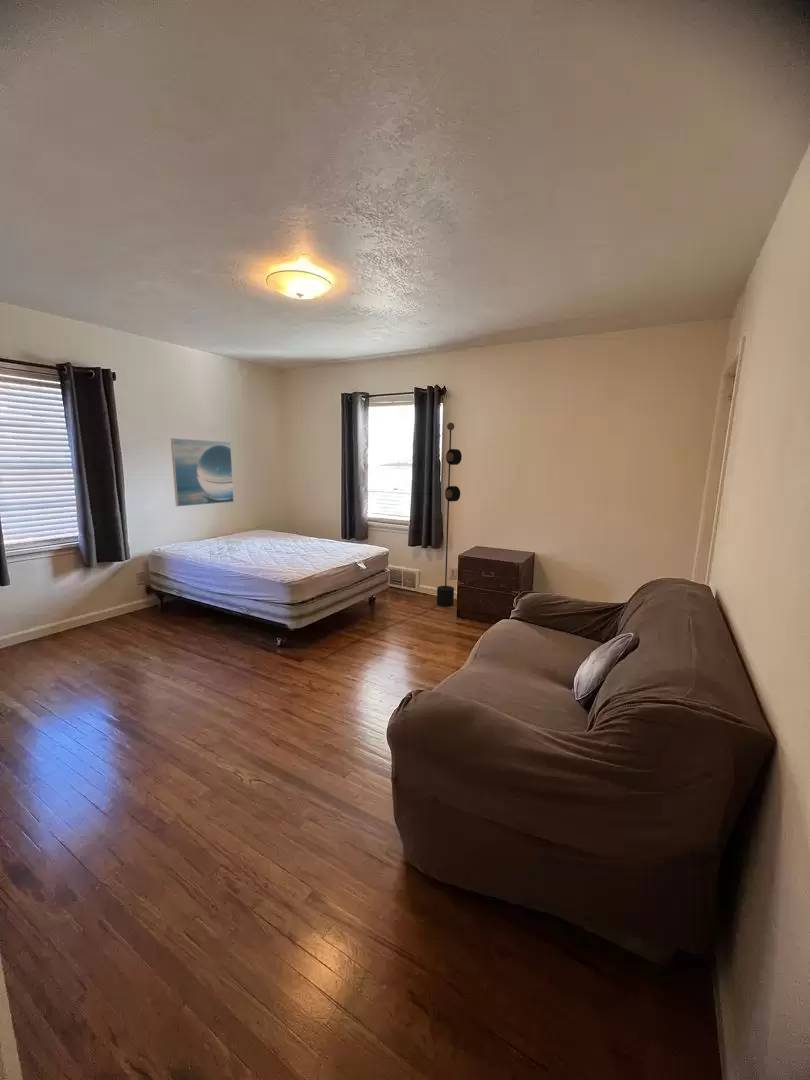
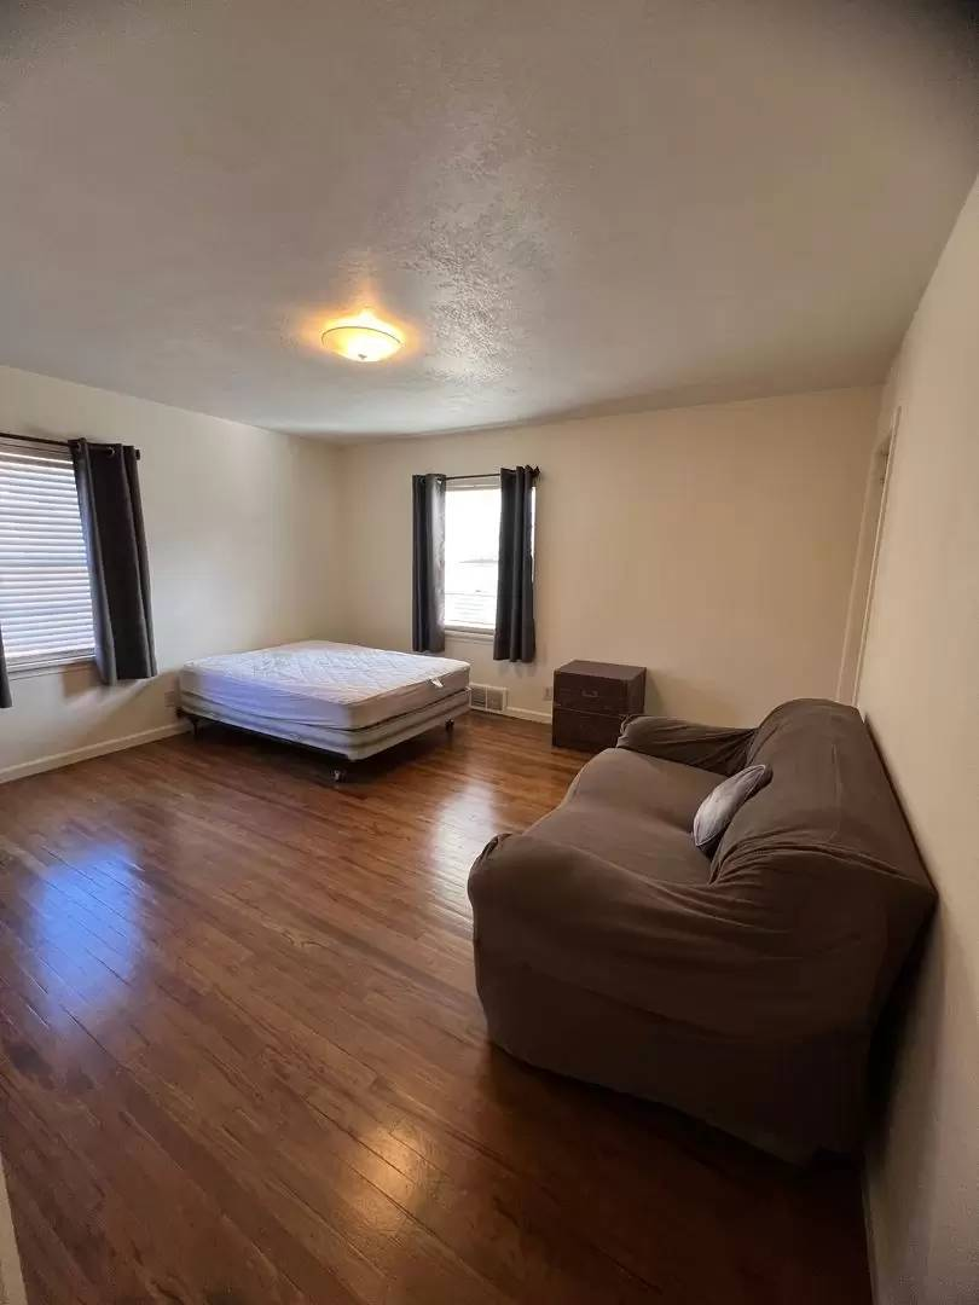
- floor lamp (447, 525)
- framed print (204, 472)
